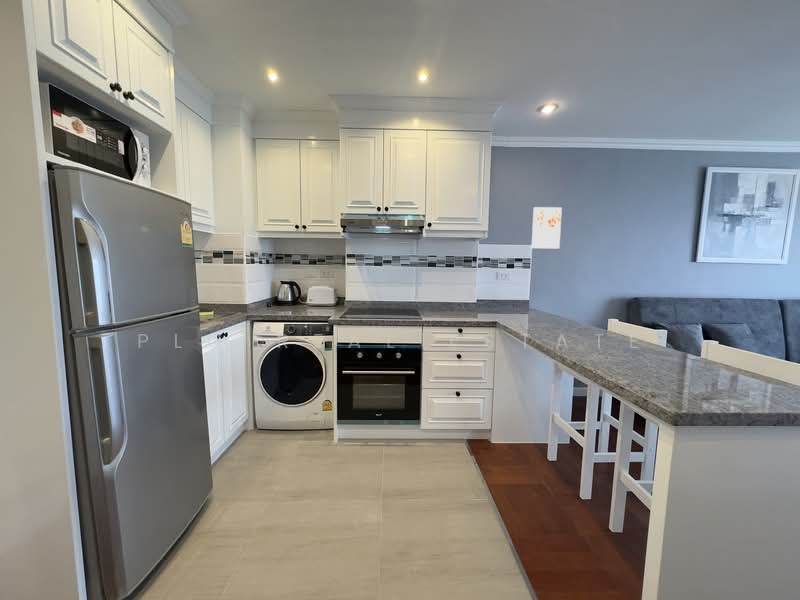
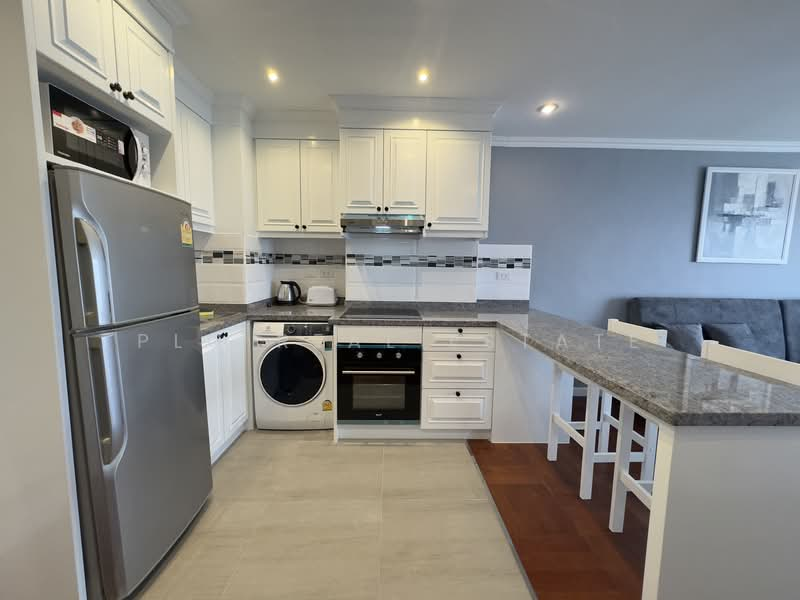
- wall art (546, 228)
